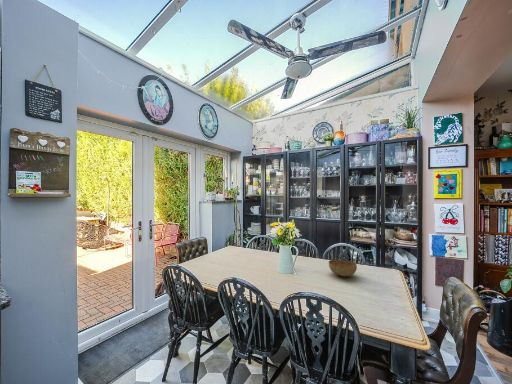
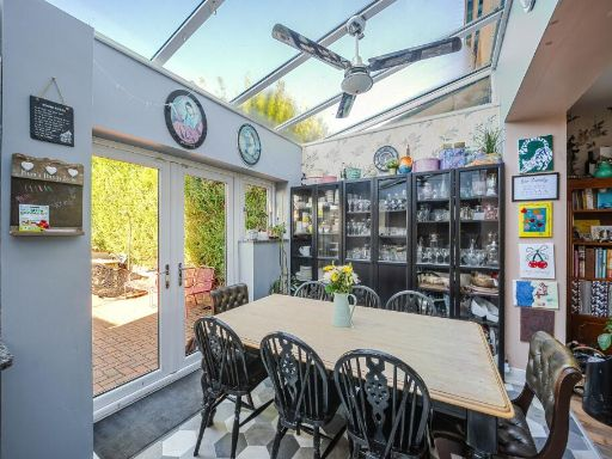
- bowl (342, 269)
